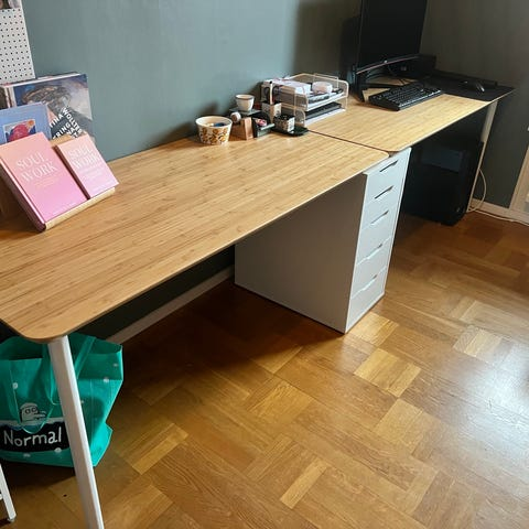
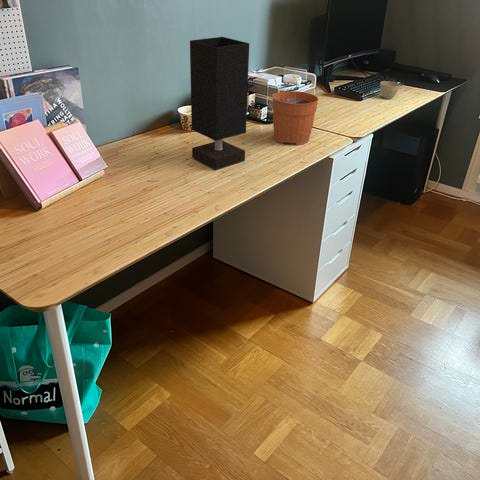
+ table lamp (218, 104)
+ plant pot (294, 107)
+ flower pot (388, 90)
